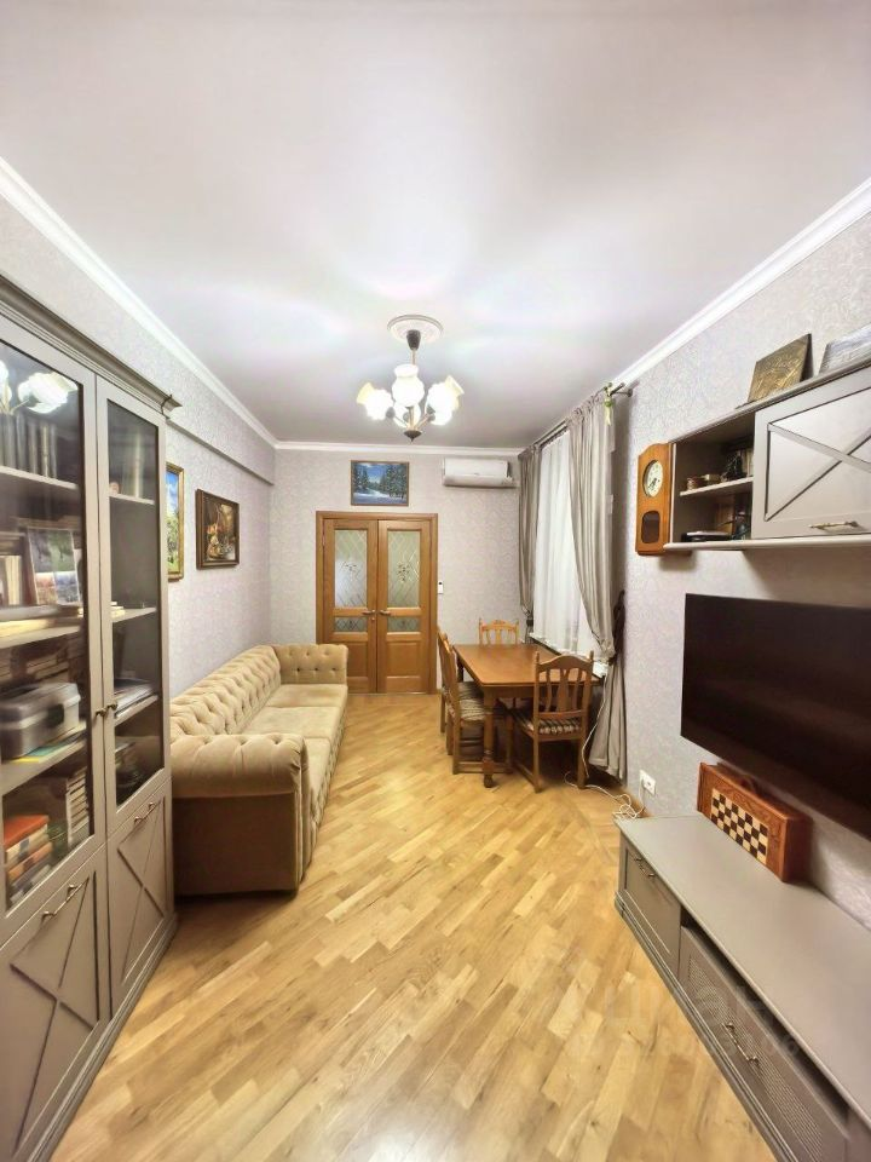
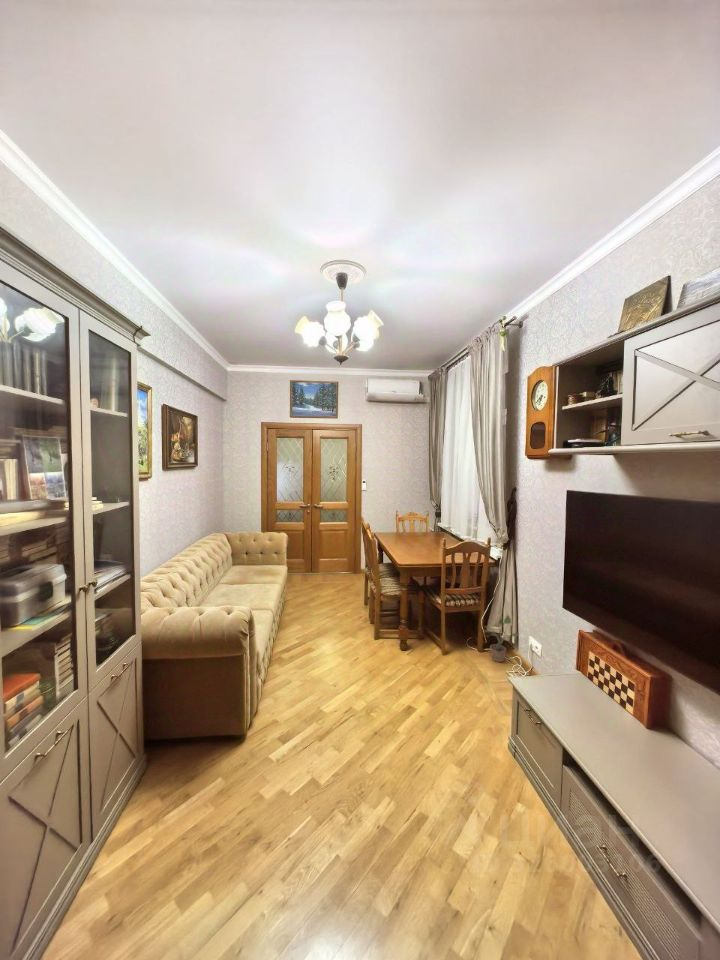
+ potted plant (498, 638)
